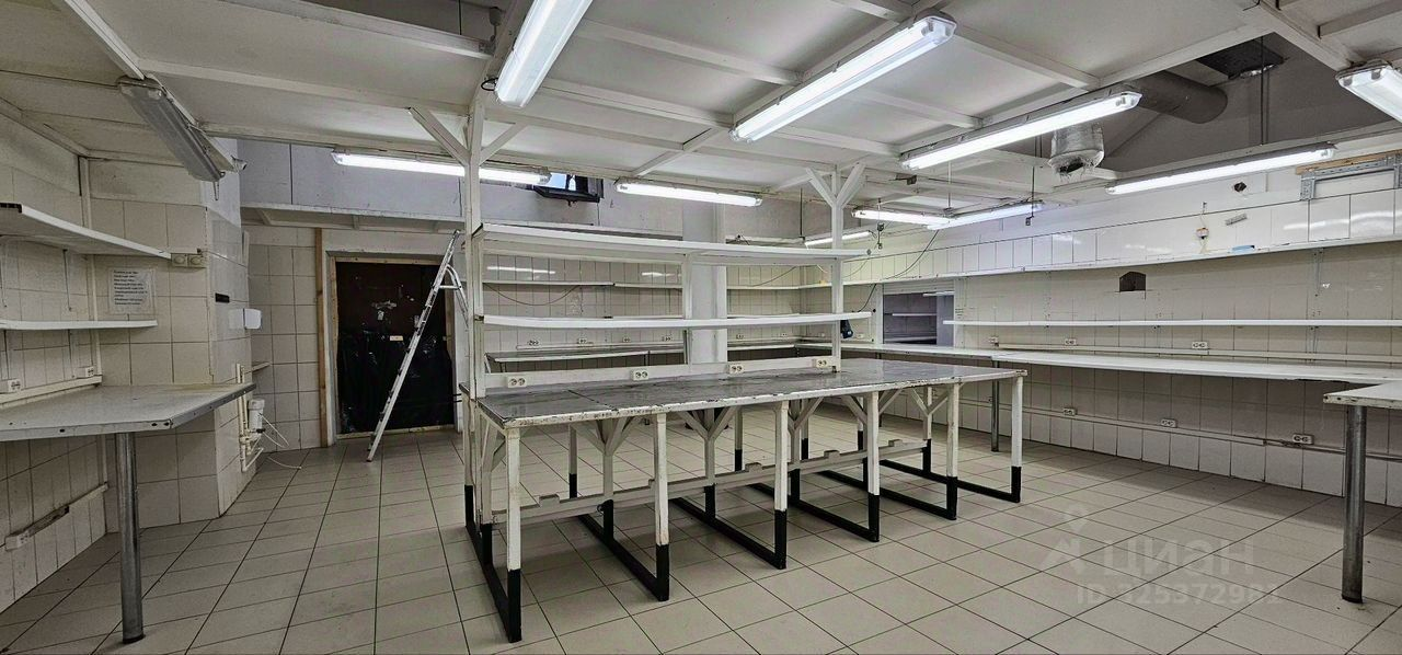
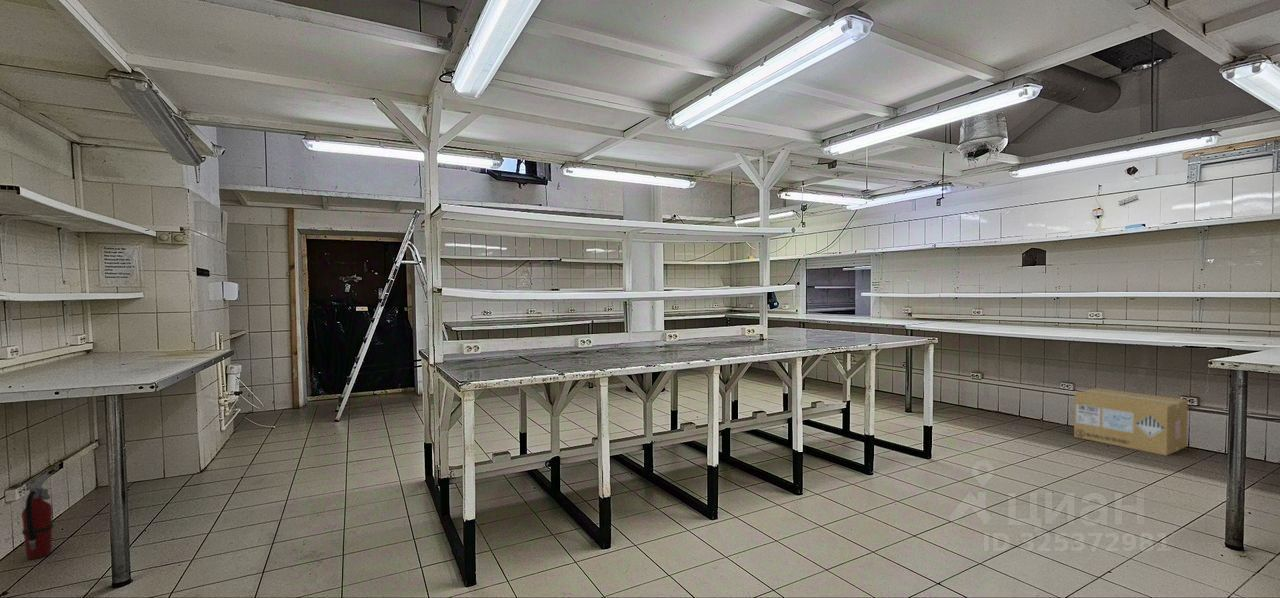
+ fire extinguisher (38, 517)
+ cardboard box (1129, 419)
